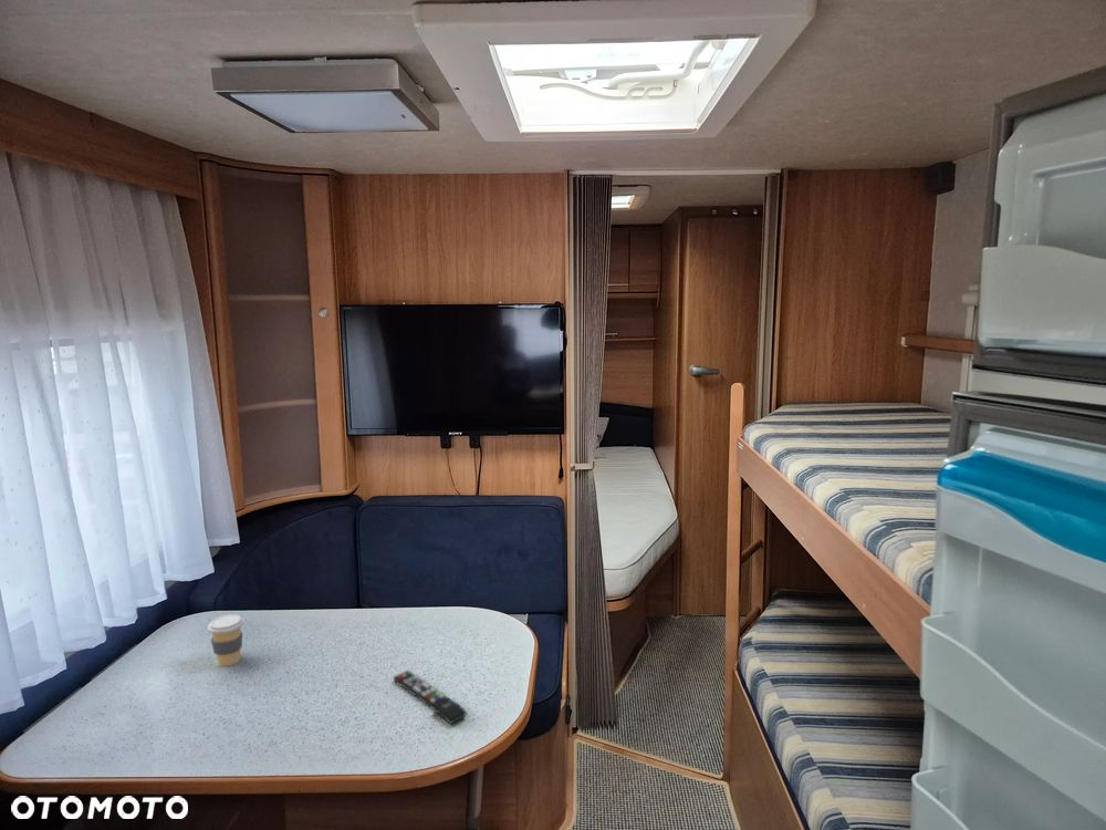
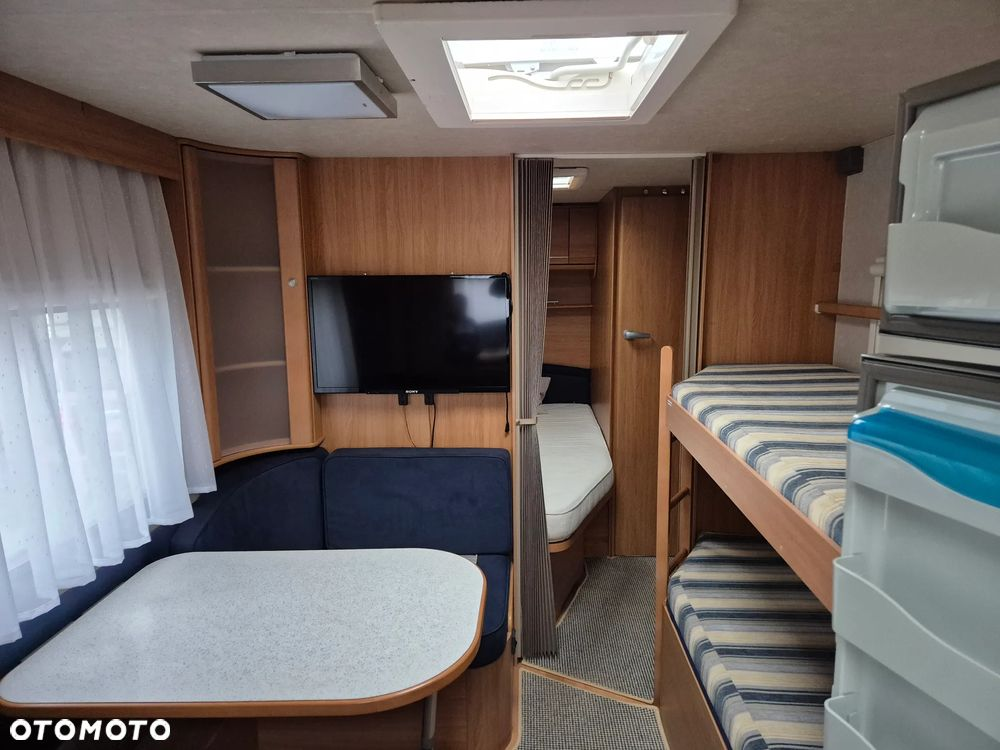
- remote control (428, 695)
- coffee cup (227, 641)
